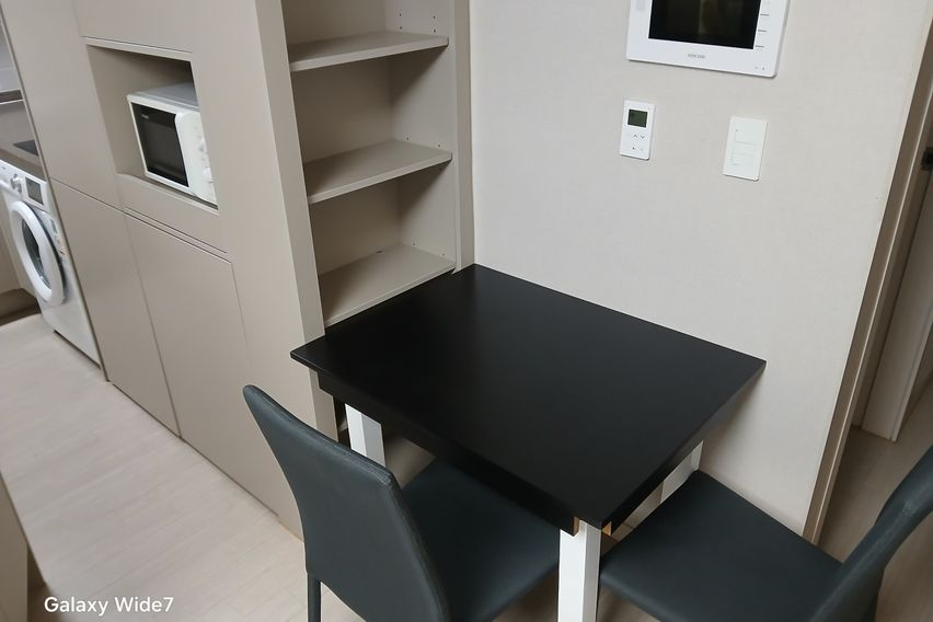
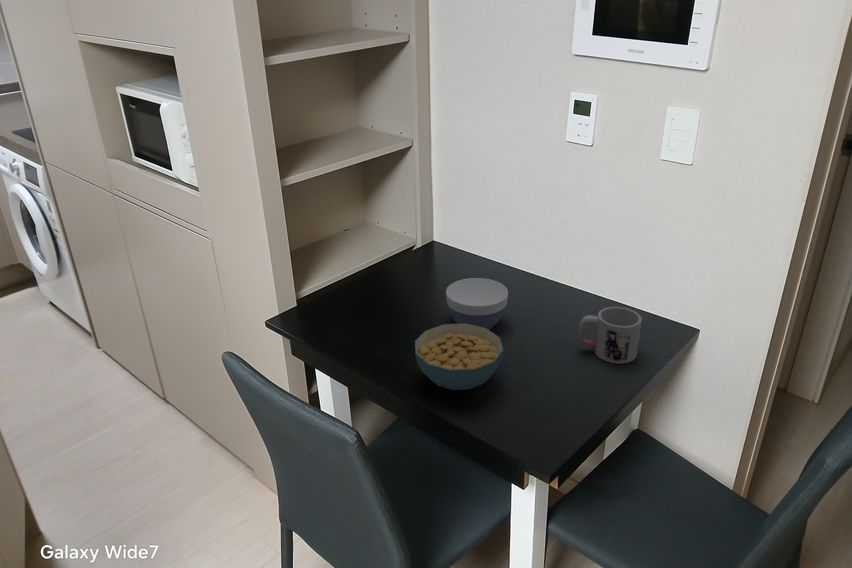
+ bowl (476, 307)
+ cereal bowl (458, 363)
+ mug (608, 334)
